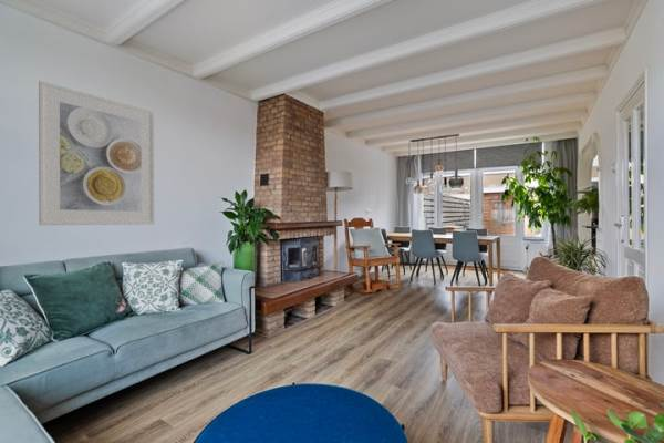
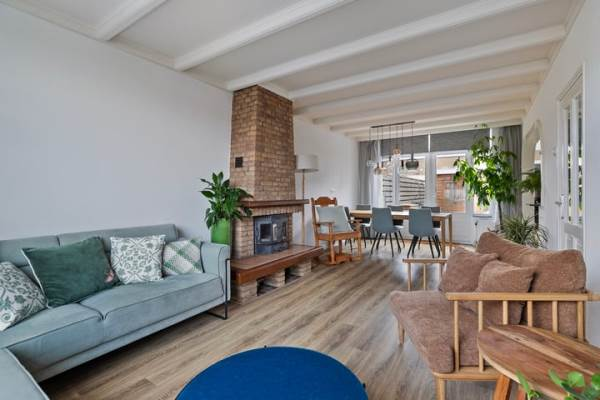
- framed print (103, 161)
